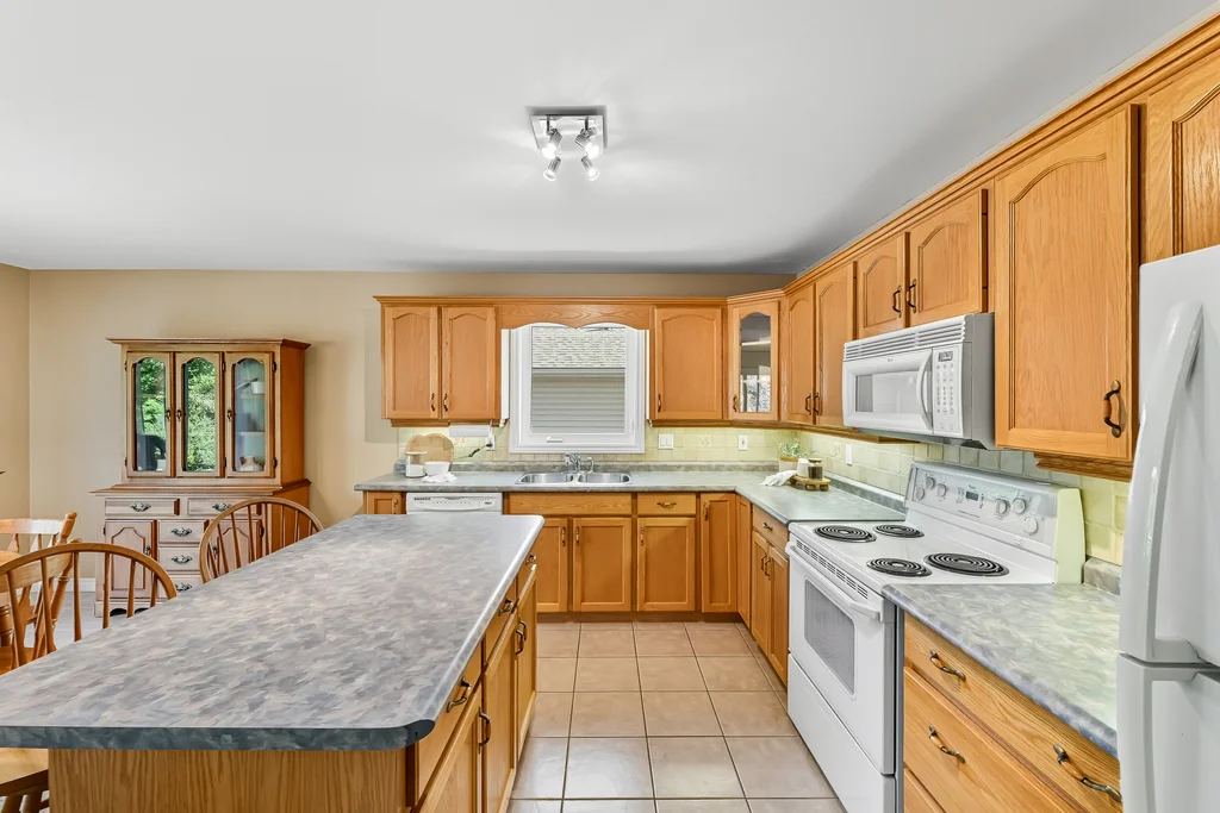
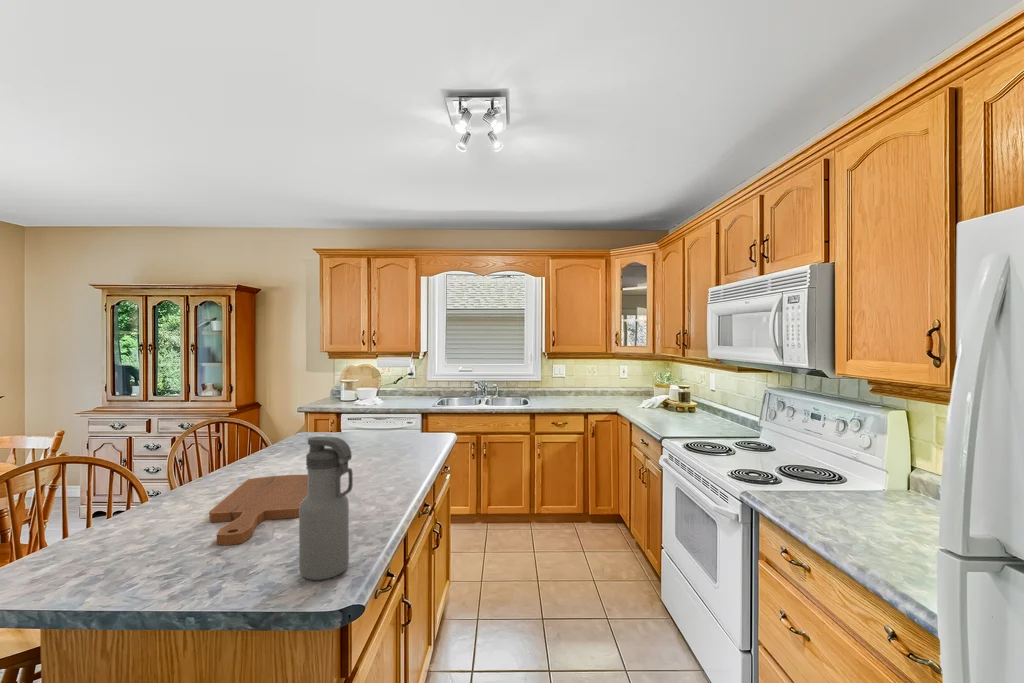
+ water bottle (325, 504)
+ cutting board (271, 498)
